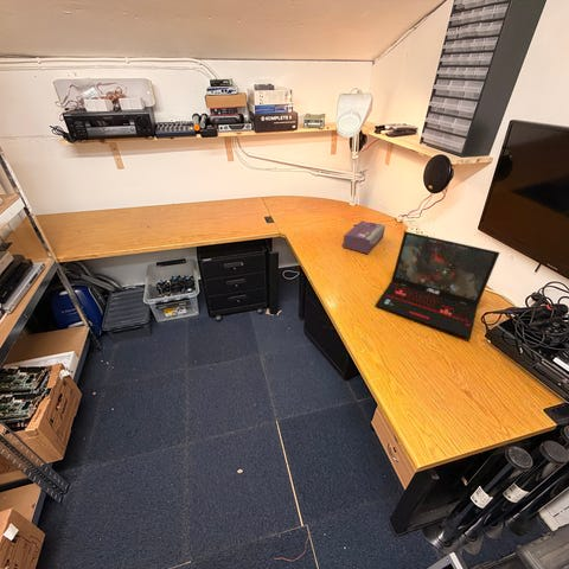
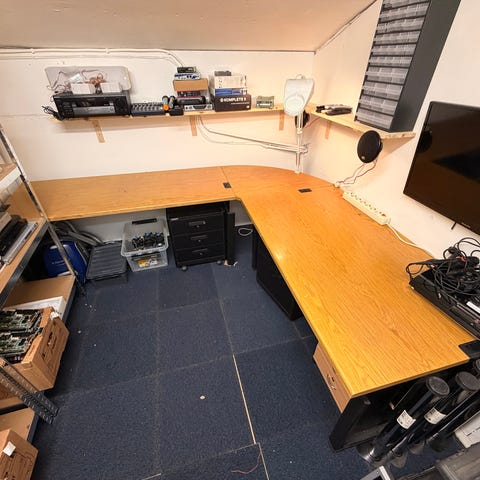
- tissue box (364, 236)
- laptop (434, 281)
